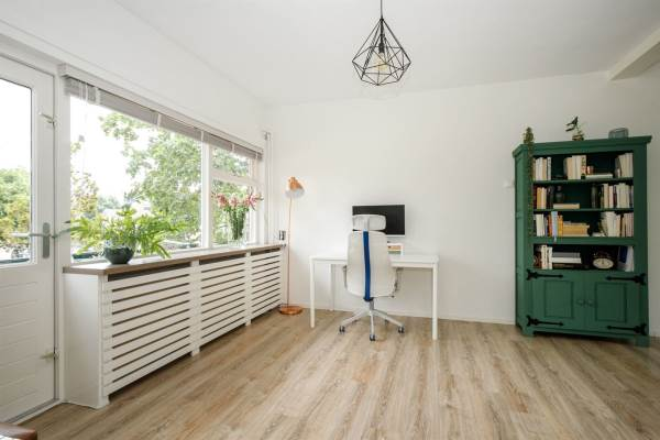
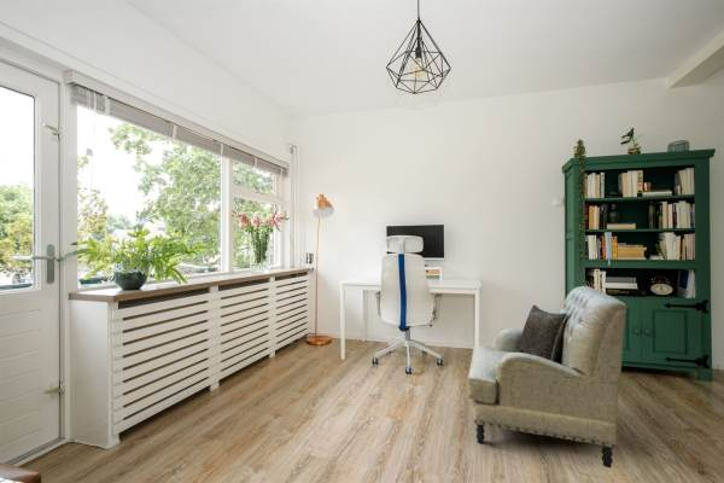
+ armchair (535, 357)
